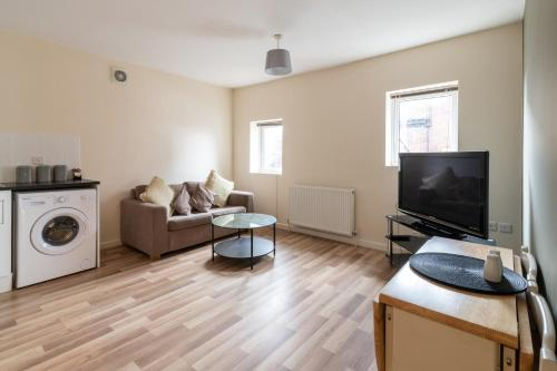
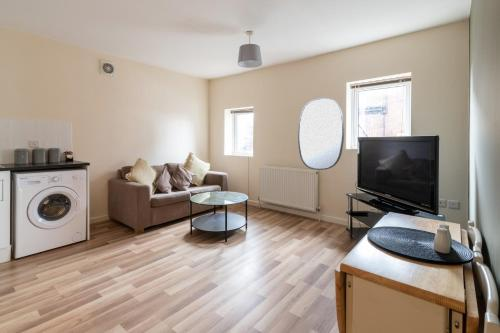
+ home mirror (319, 134)
